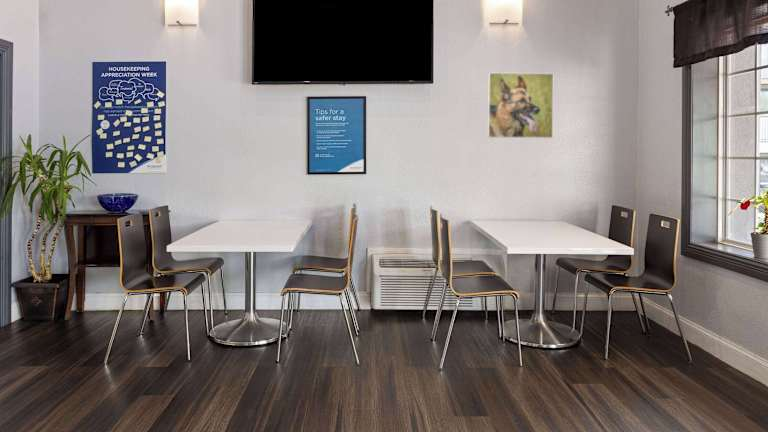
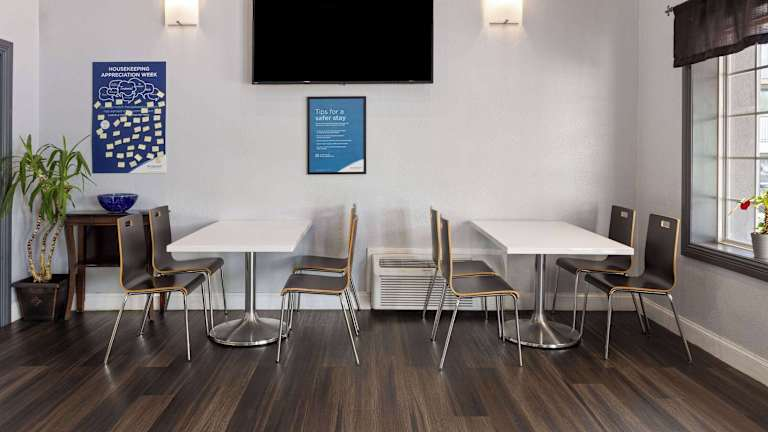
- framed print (520, 105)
